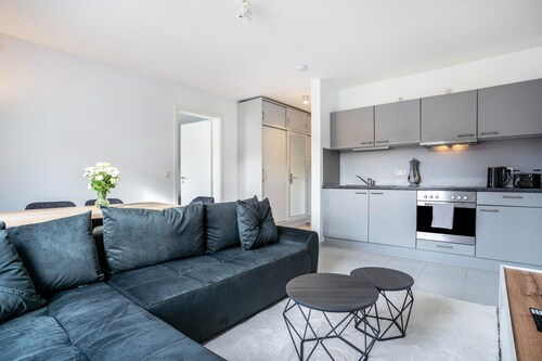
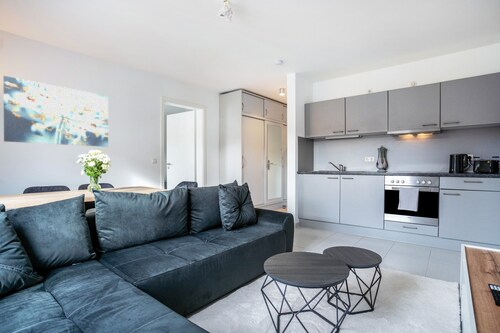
+ wall art (62, 115)
